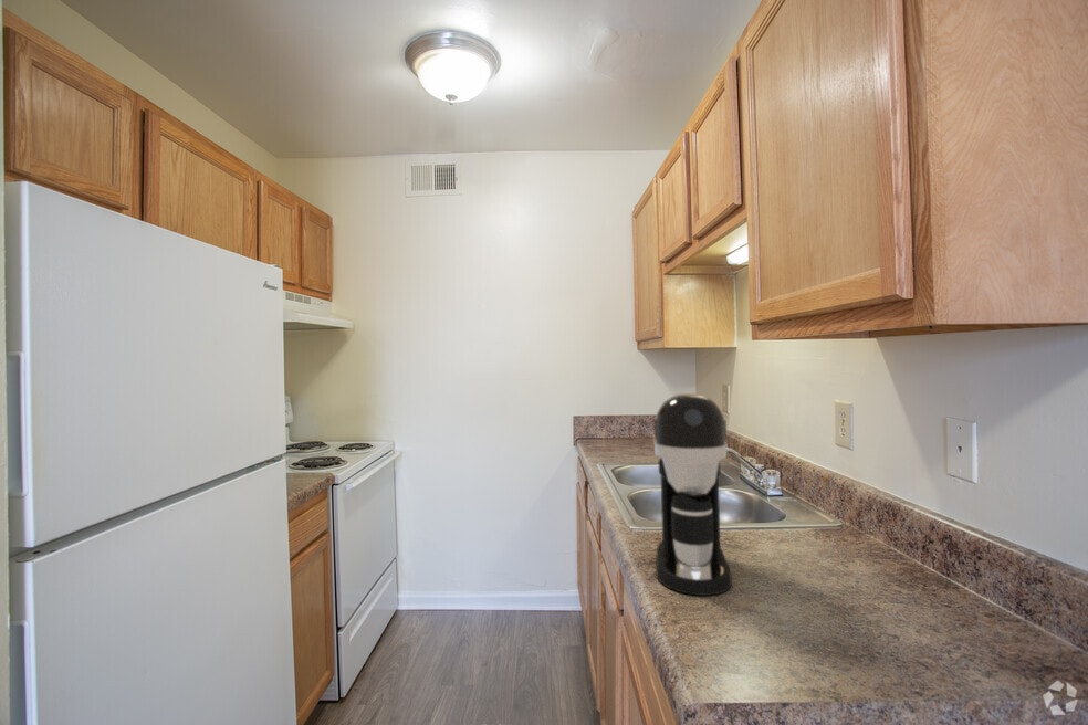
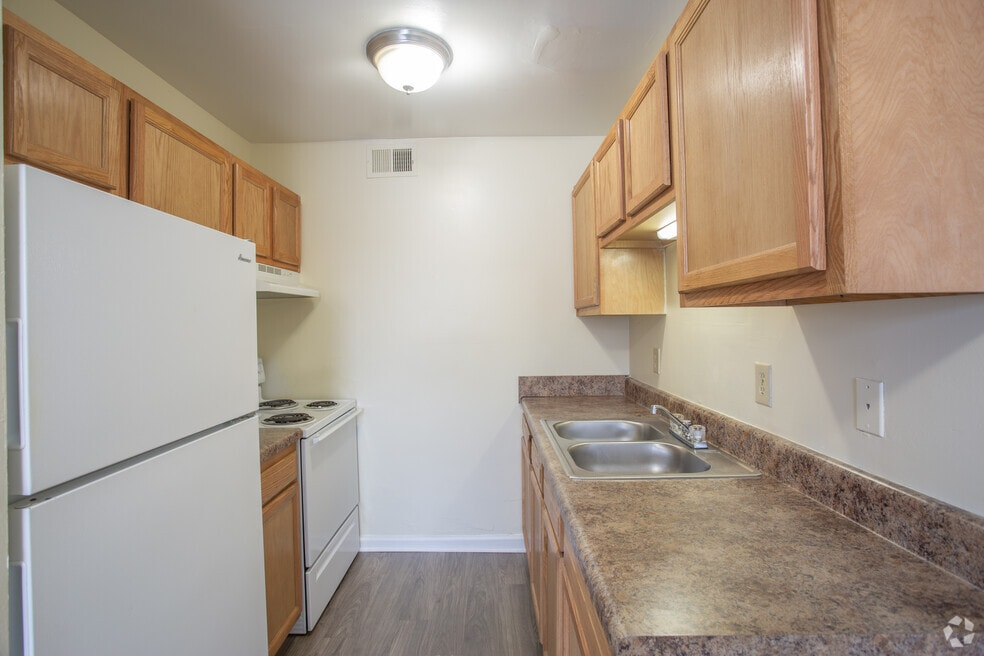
- coffee maker (689, 480)
